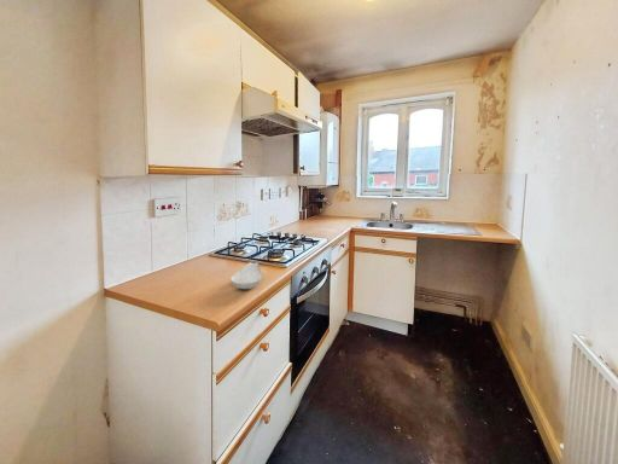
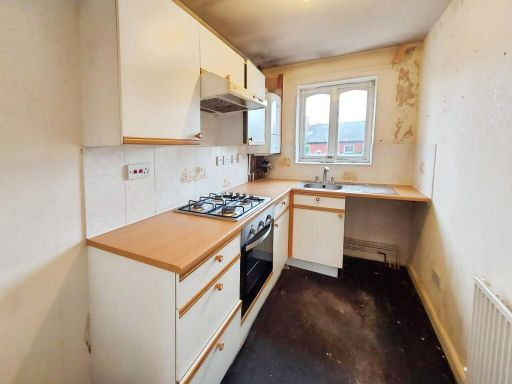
- spoon rest (249, 274)
